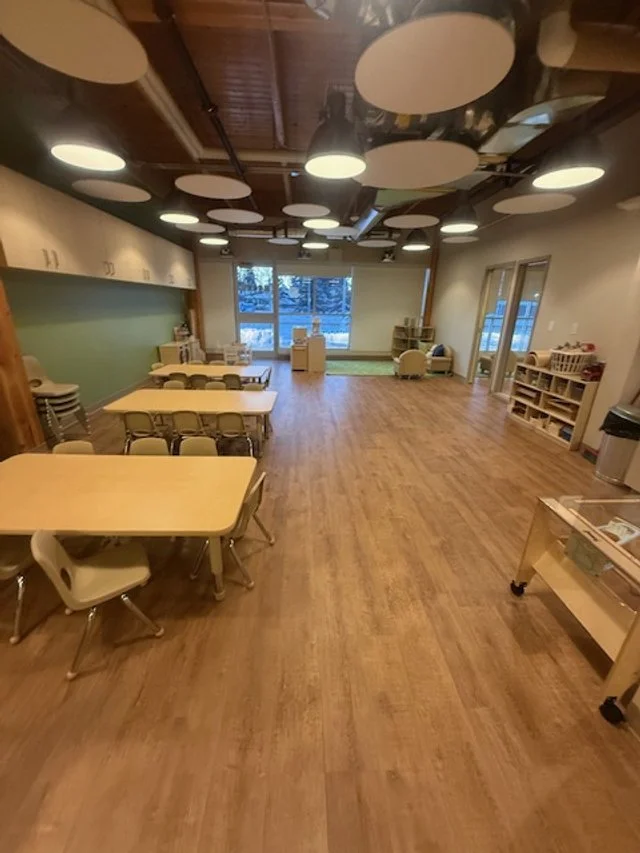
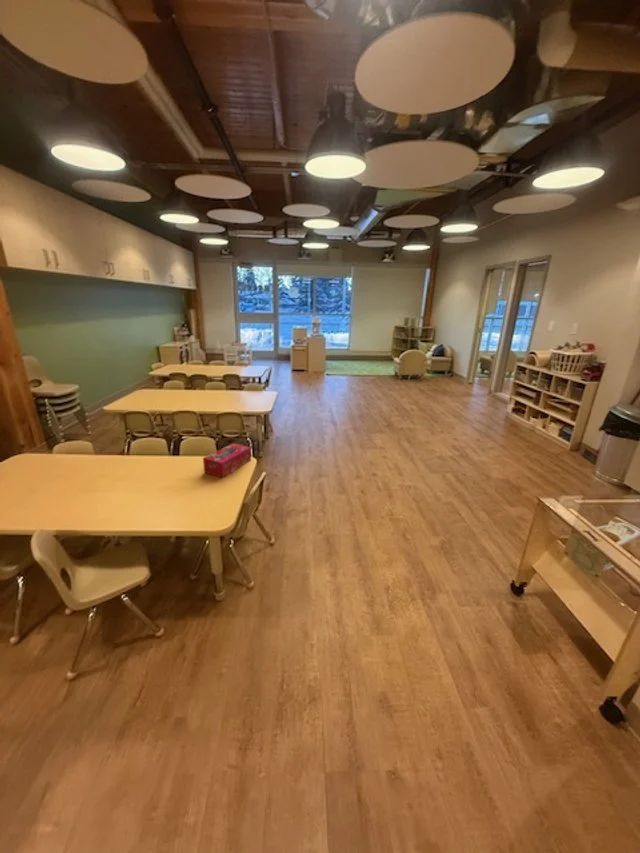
+ tissue box (228, 459)
